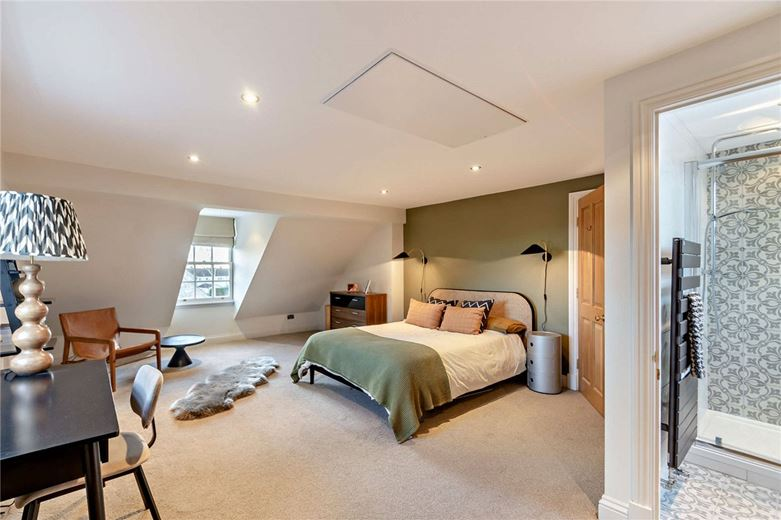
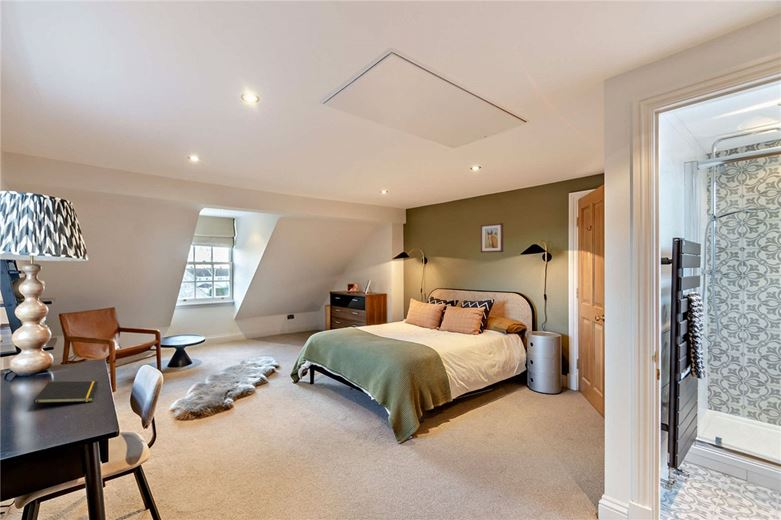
+ notepad (69, 391)
+ wall art (491, 238)
